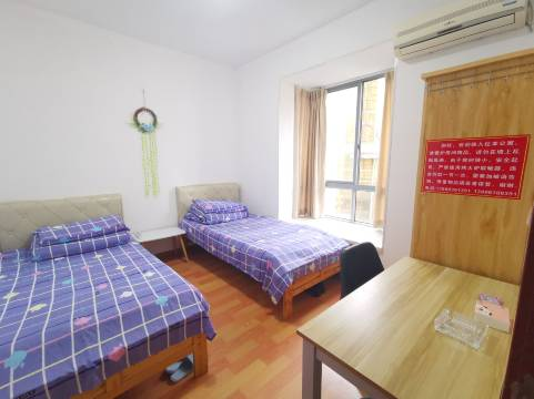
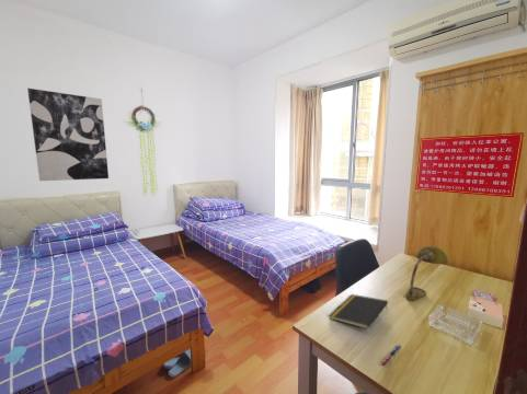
+ notepad (358, 309)
+ desk lamp (416, 268)
+ pen (391, 354)
+ wall art (71, 138)
